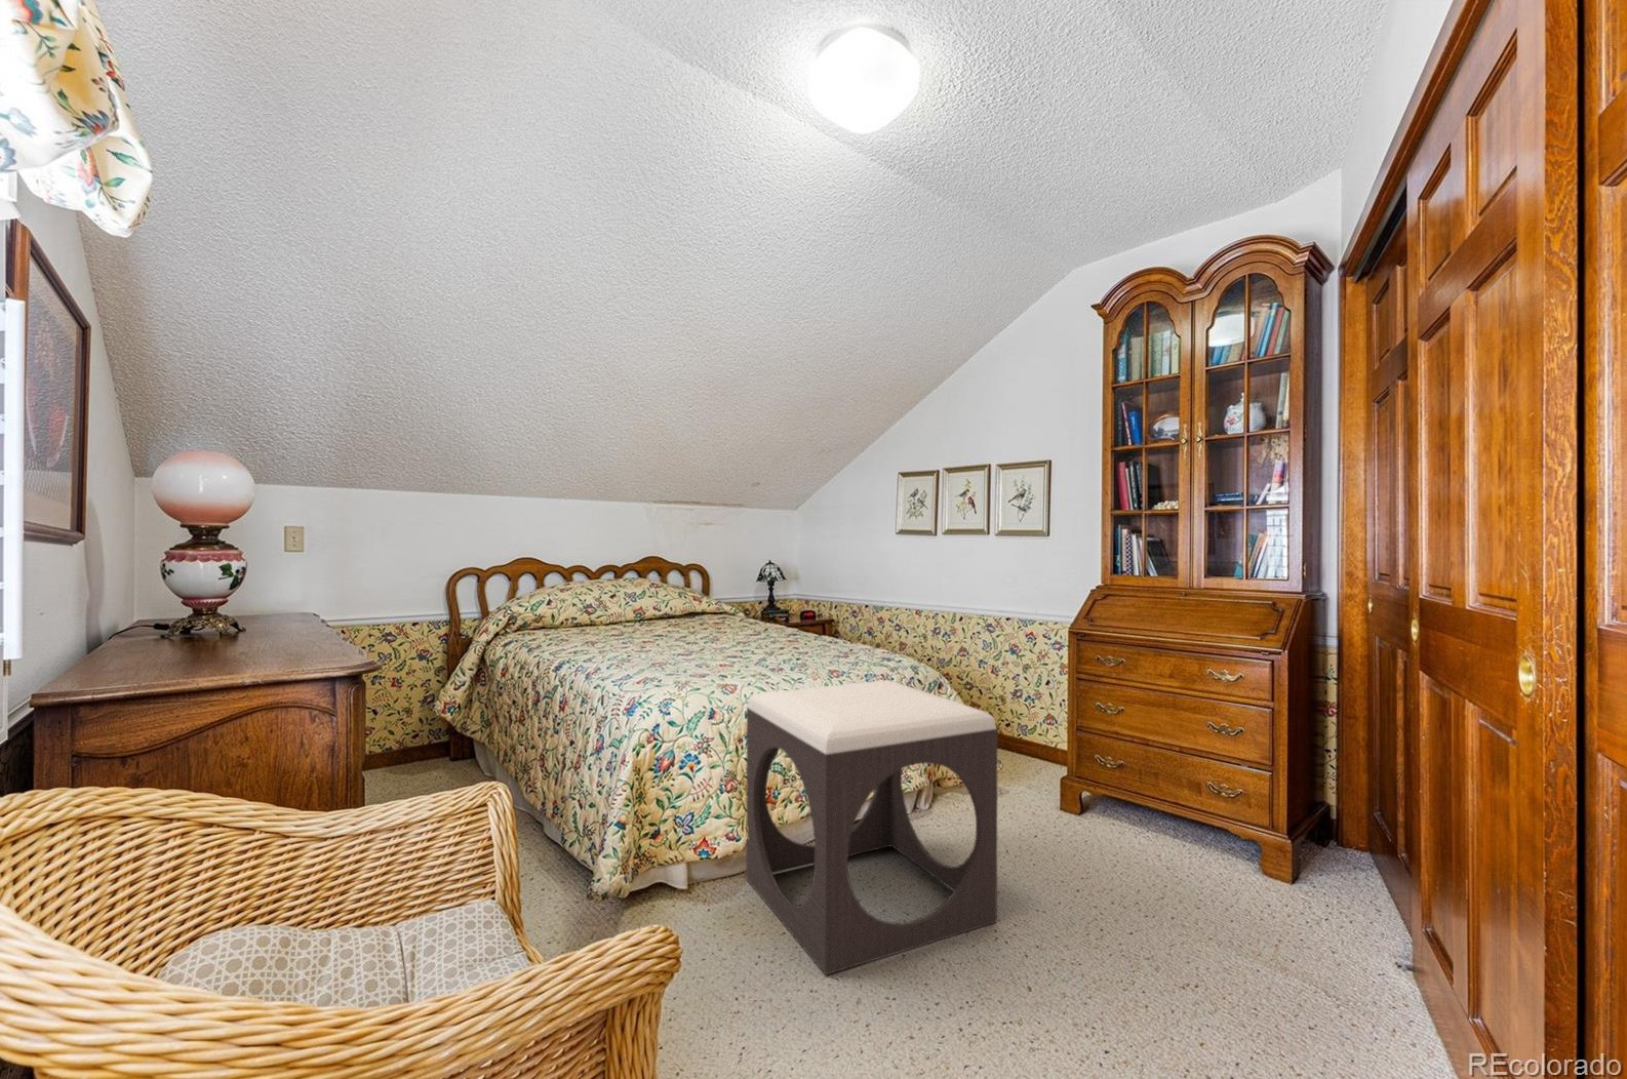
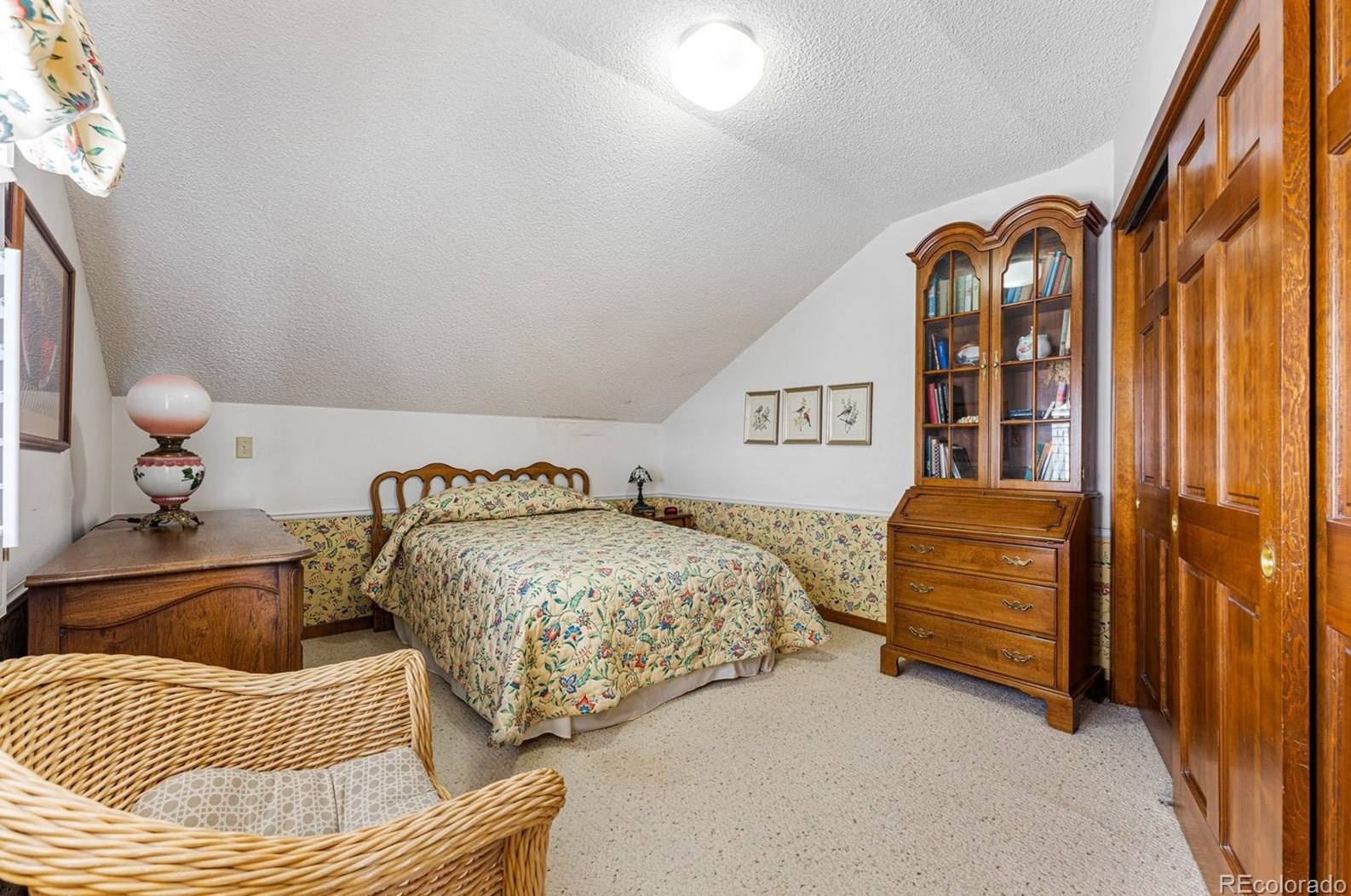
- footstool (863, 798)
